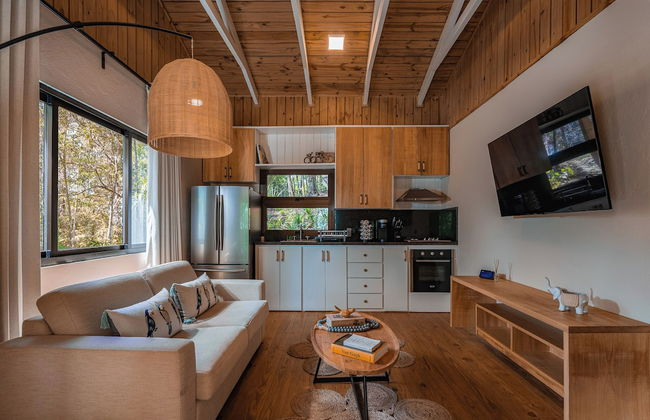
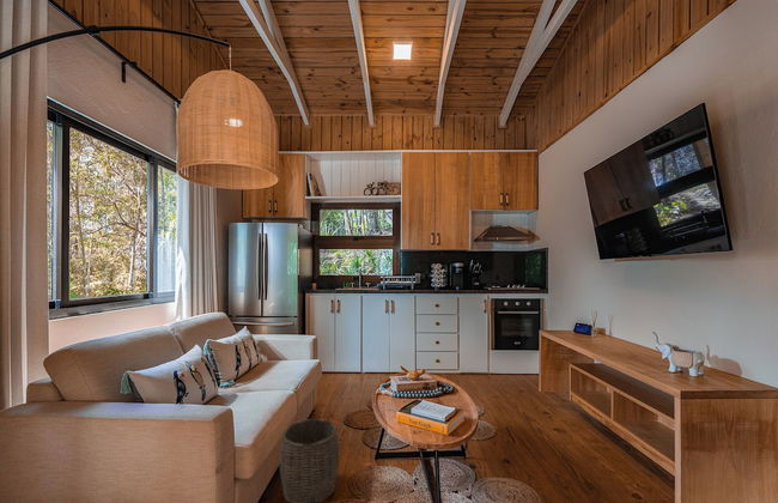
+ woven basket (309, 459)
